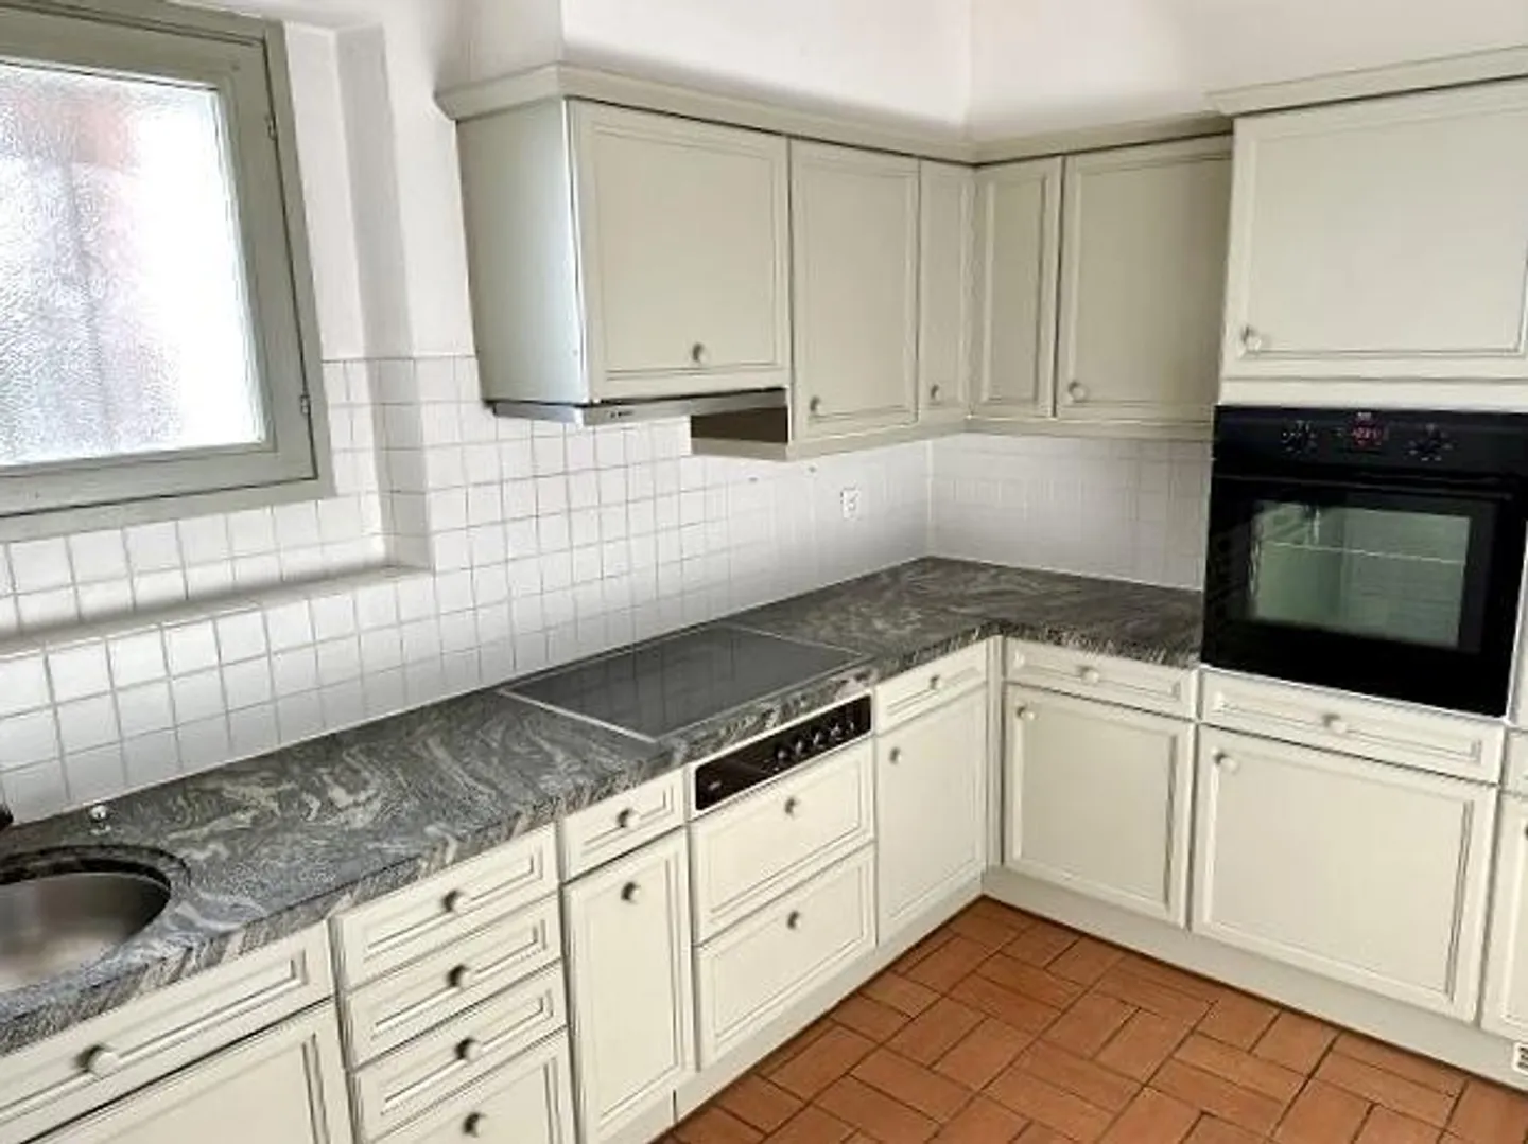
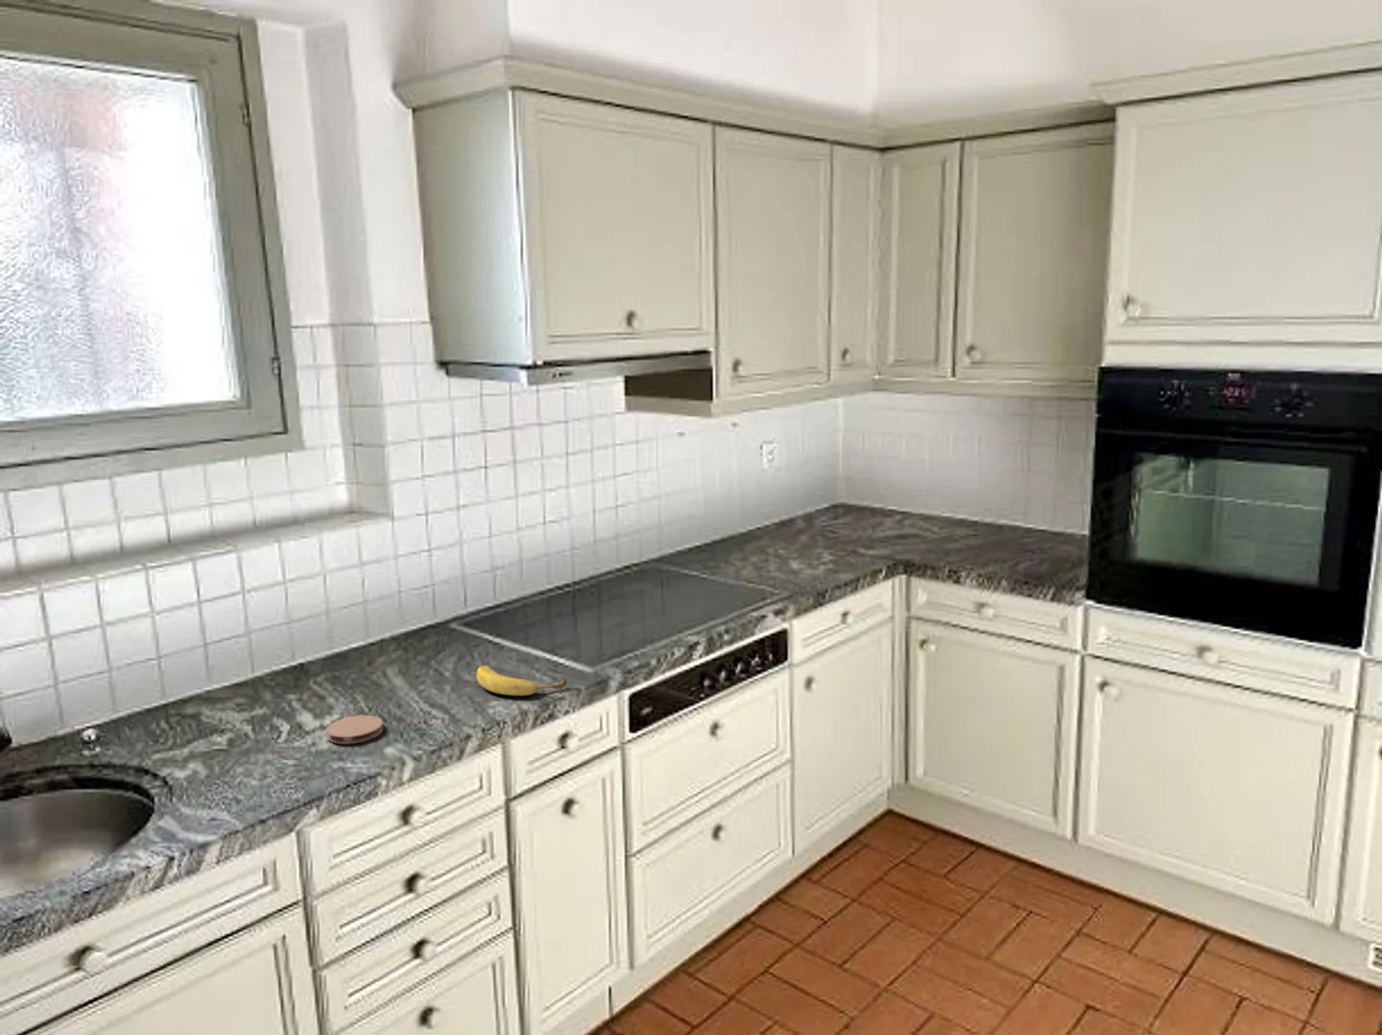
+ coaster (354, 730)
+ fruit (513, 678)
